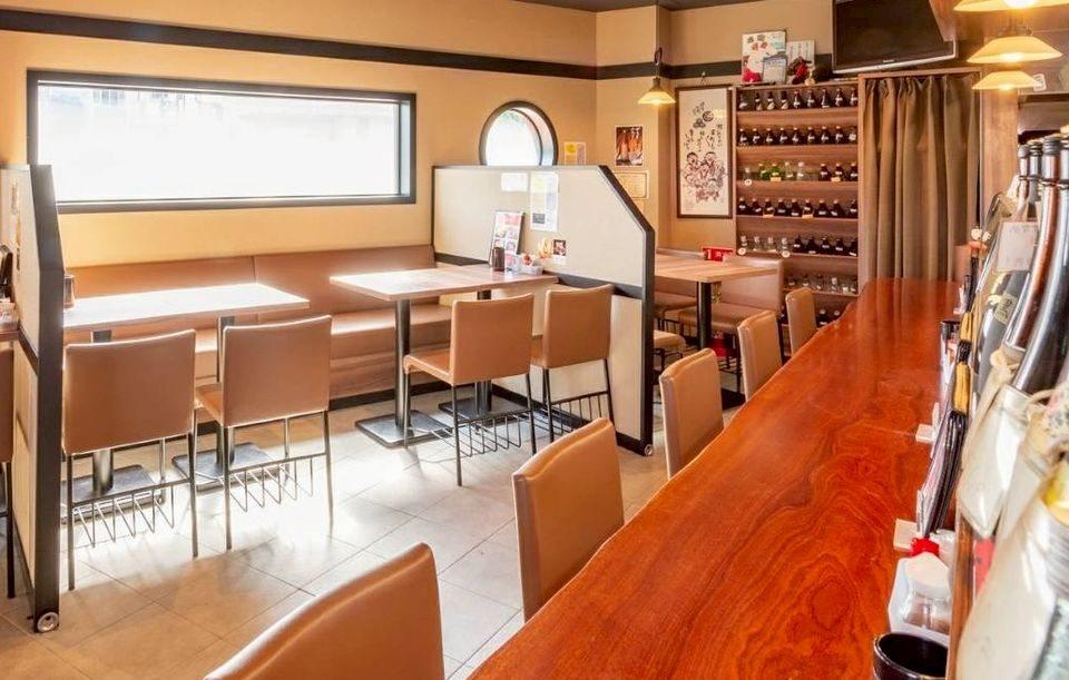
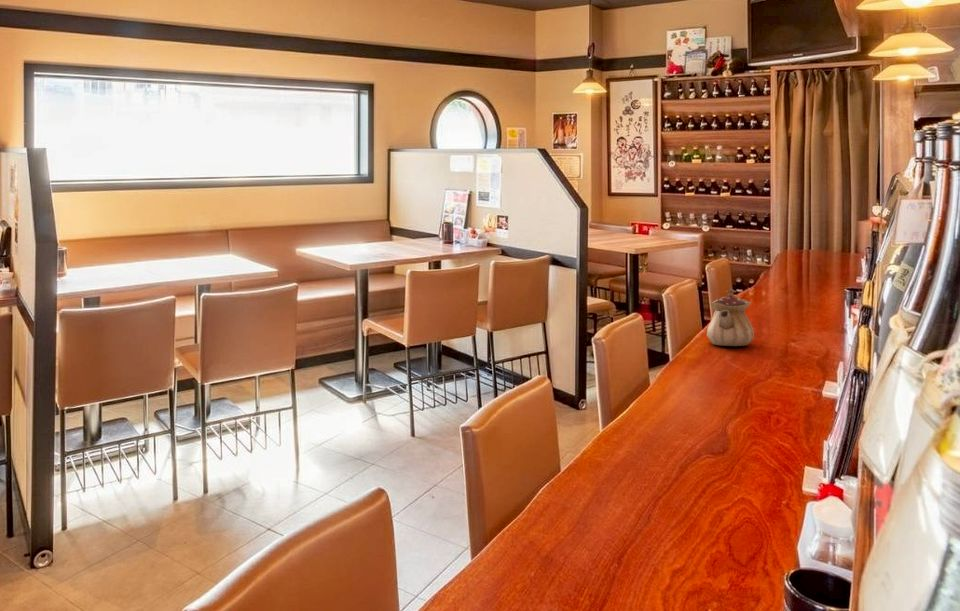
+ teapot (730, 316)
